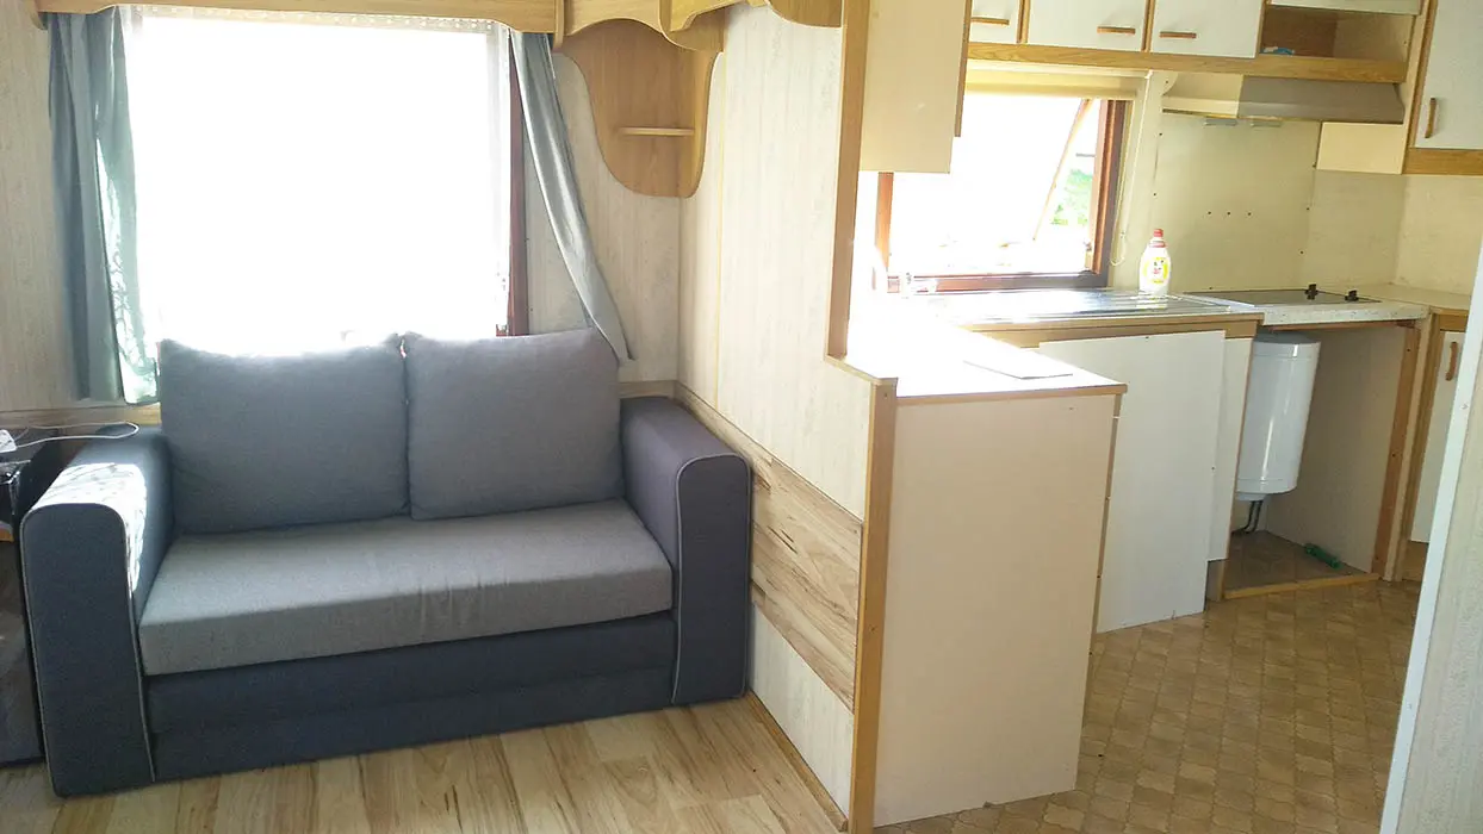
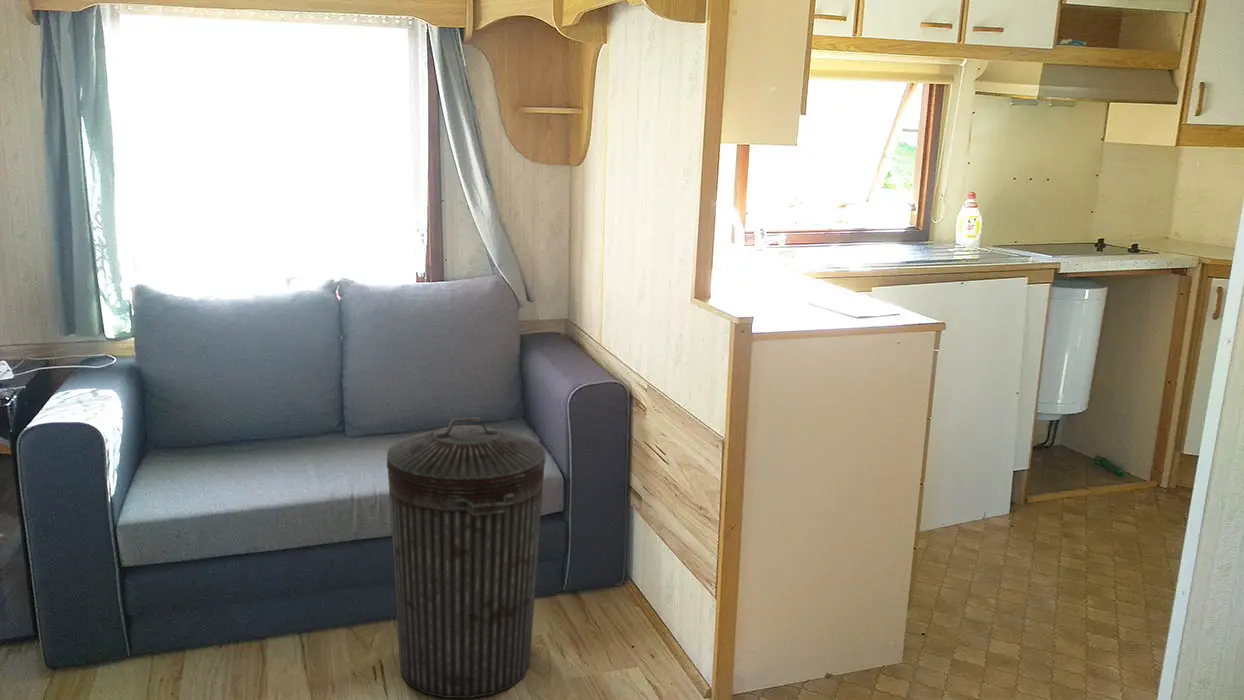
+ trash can (466, 545)
